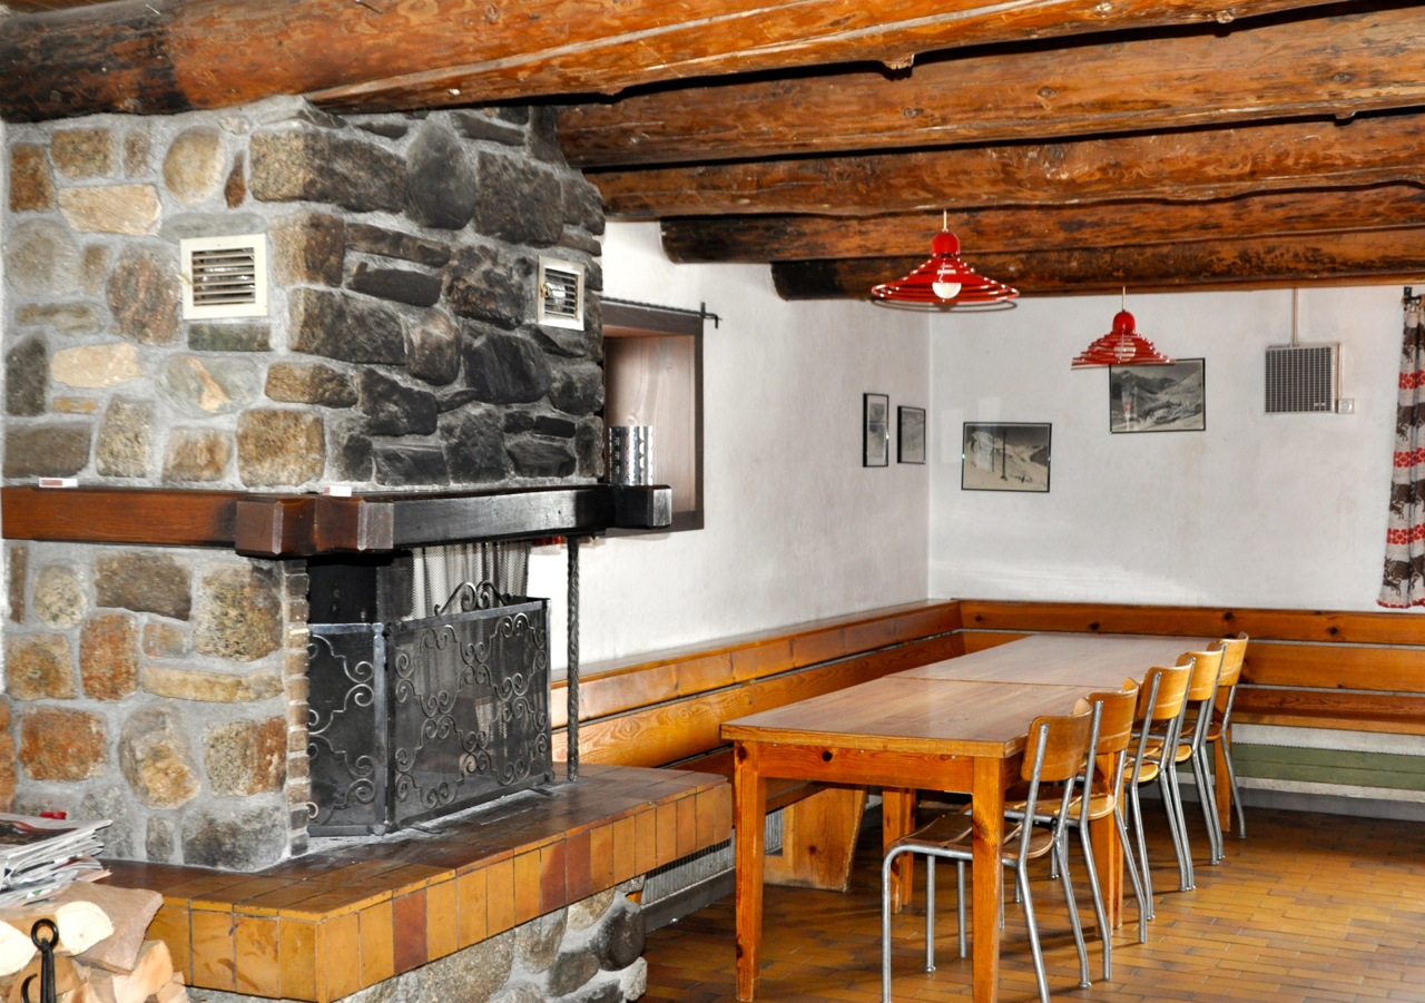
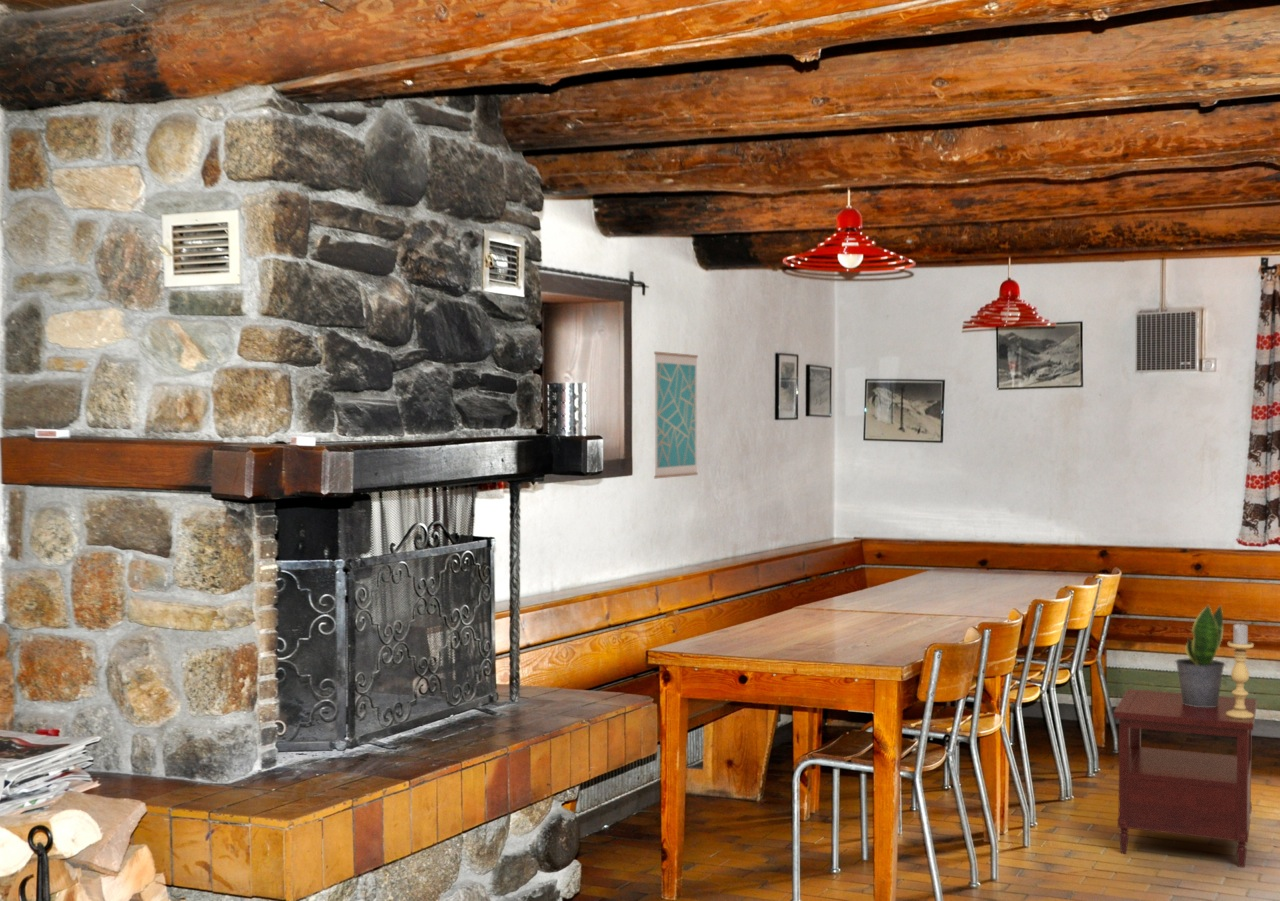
+ wall art (676, 415)
+ candle holder (1240, 668)
+ side table (1186, 775)
+ potted plant (1200, 652)
